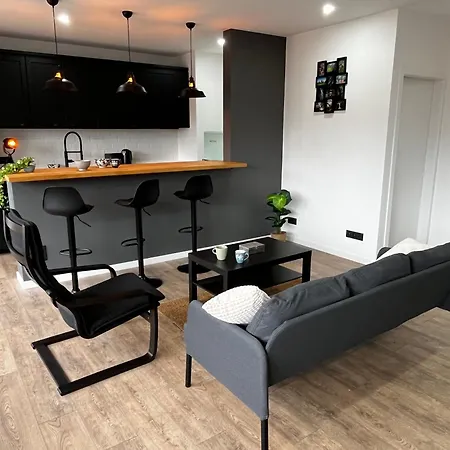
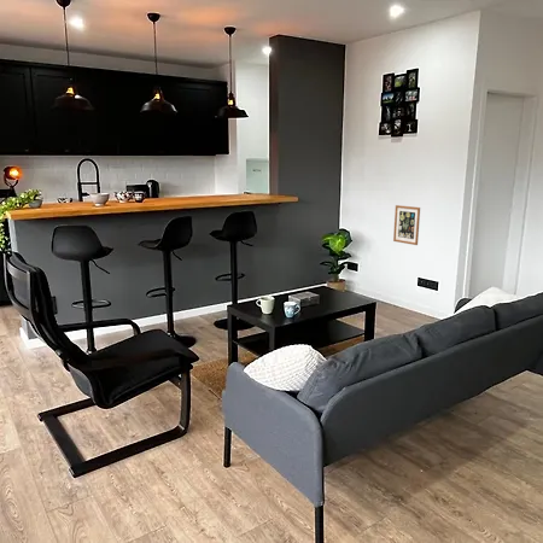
+ wall art (405, 224)
